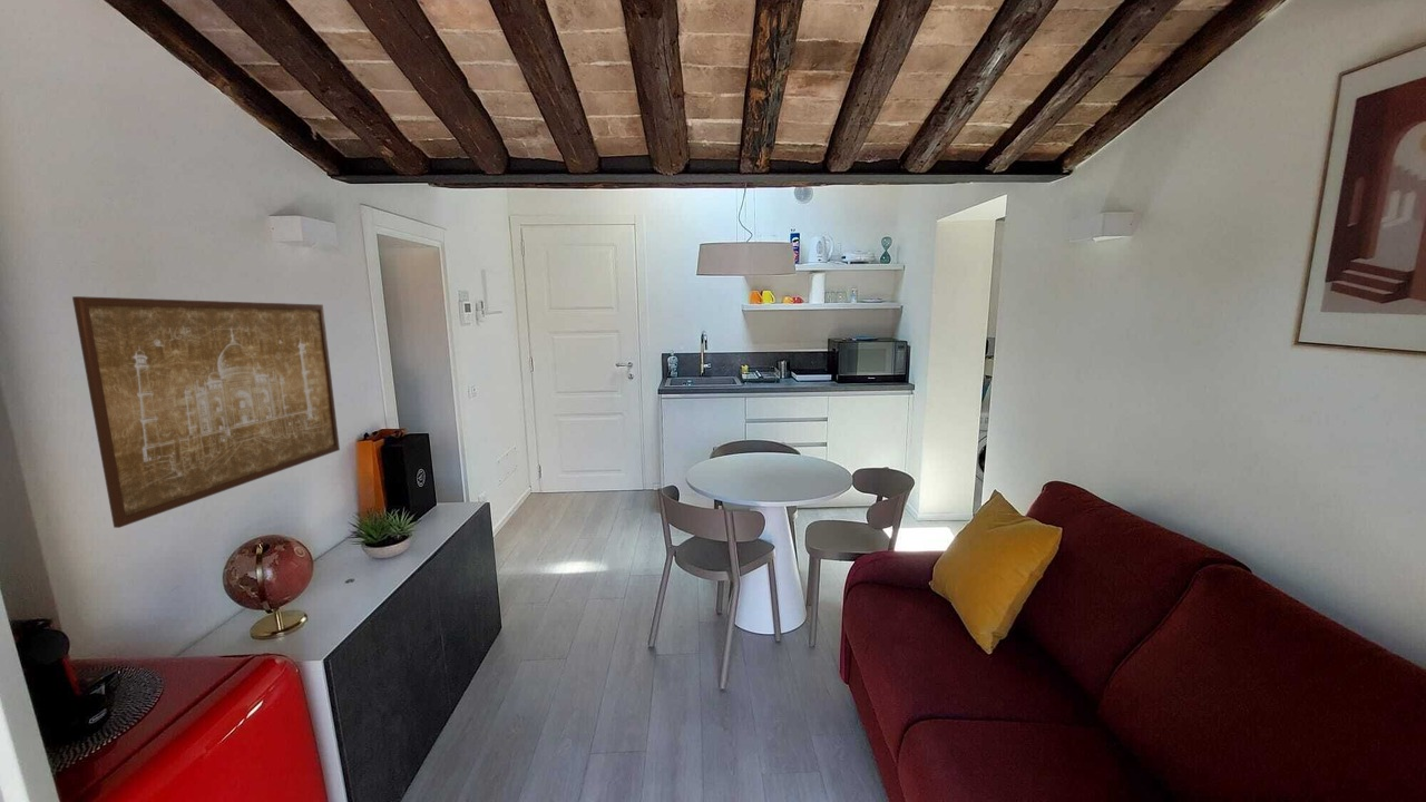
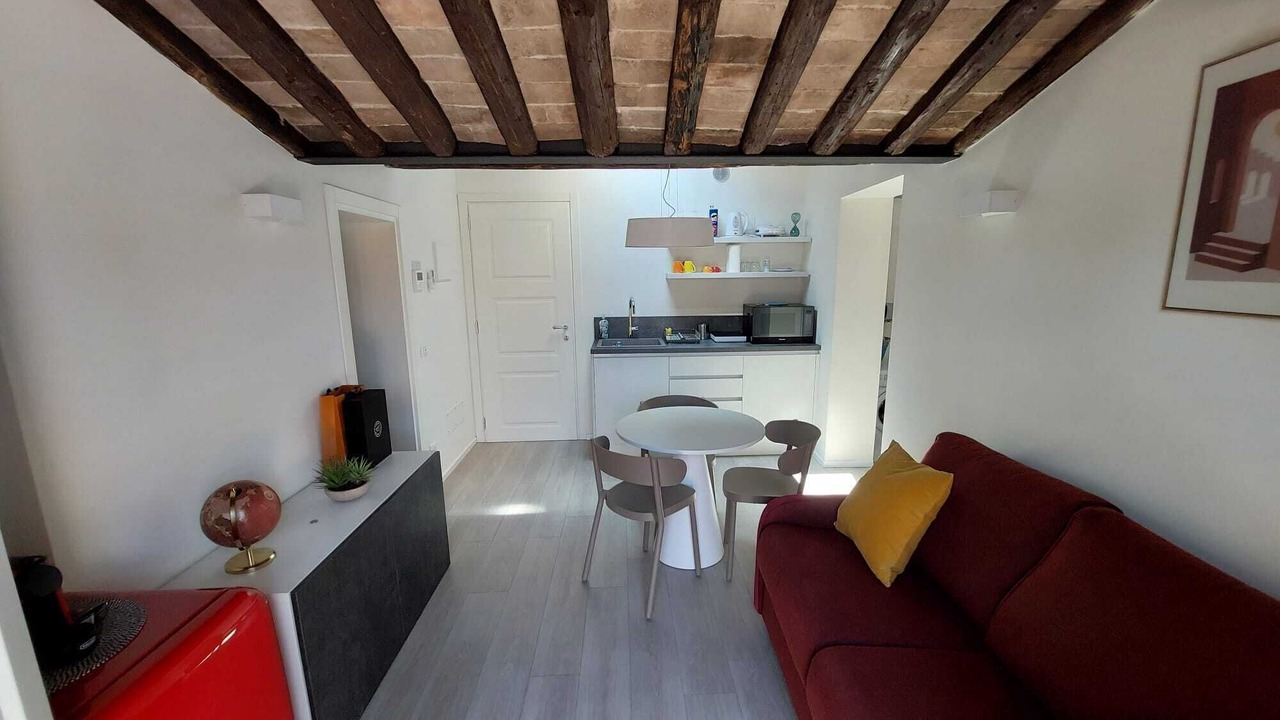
- wall art (240, 392)
